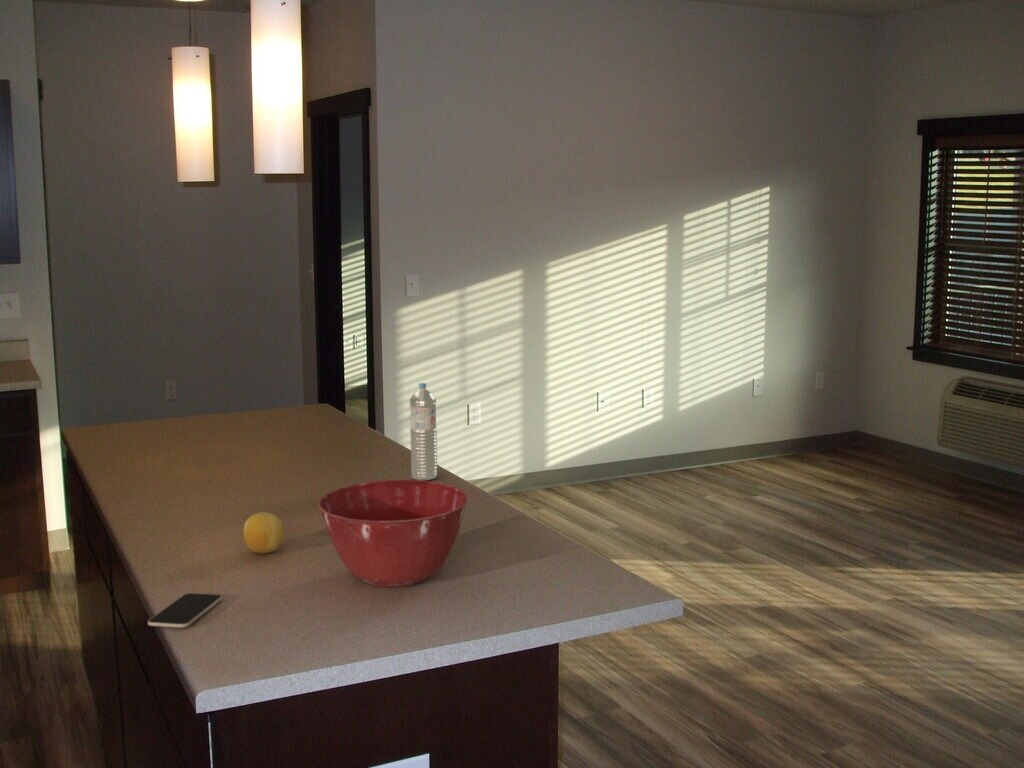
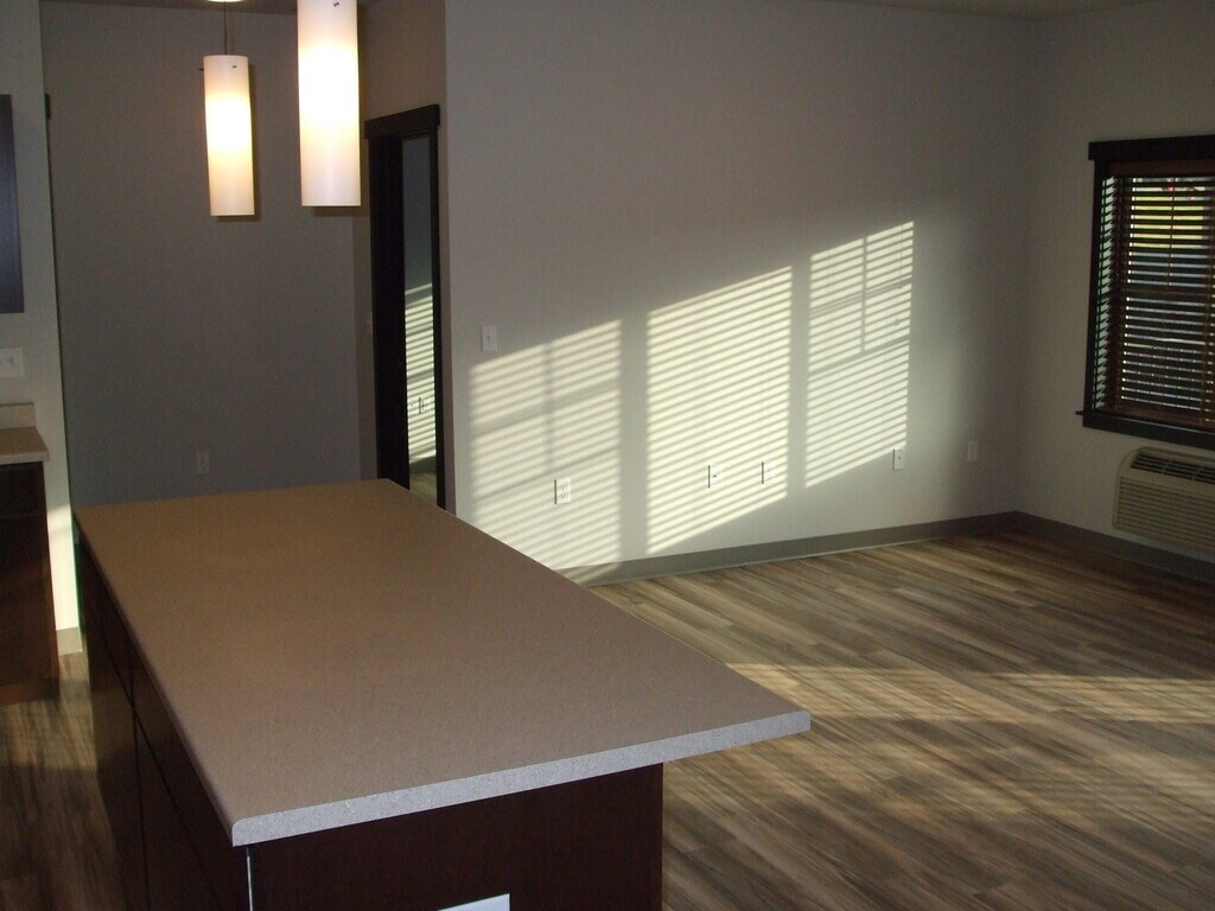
- fruit (263, 532)
- mixing bowl (394, 536)
- water bottle (423, 430)
- smartphone (186, 609)
